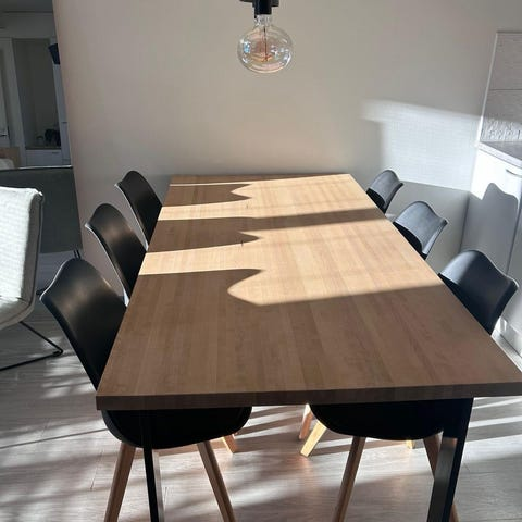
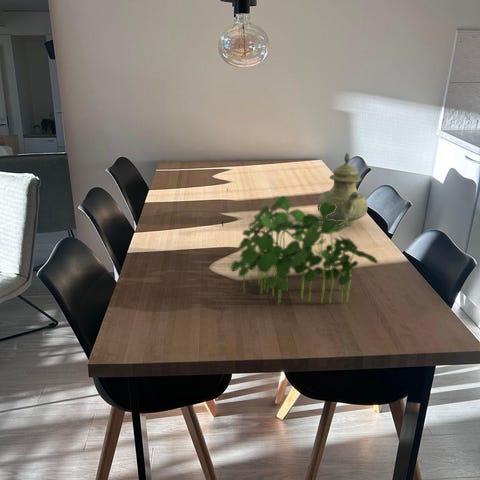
+ teapot (344, 189)
+ plant (292, 244)
